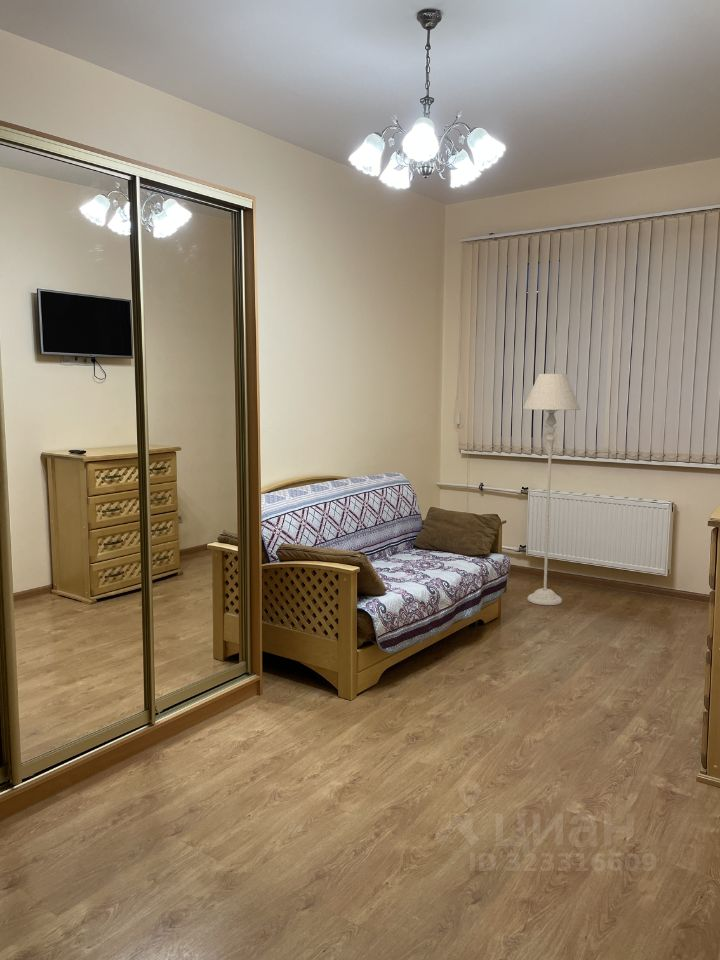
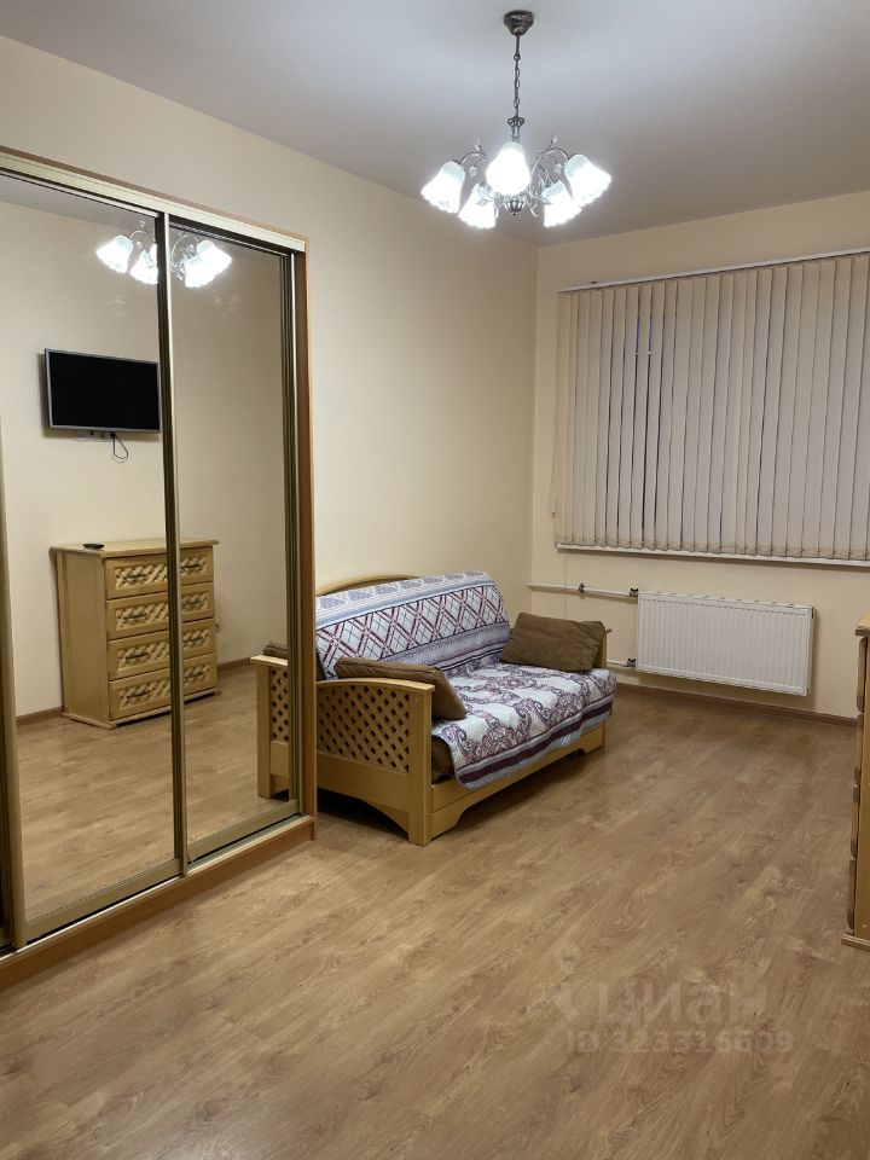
- floor lamp (548, 489)
